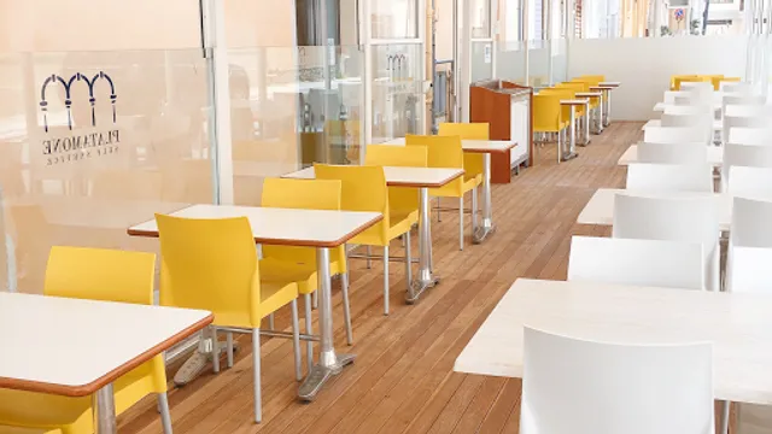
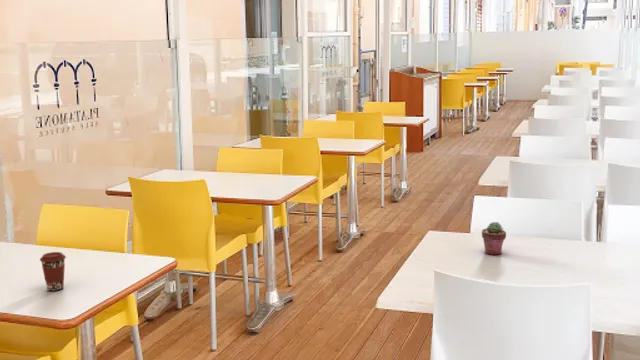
+ coffee cup (54, 271)
+ potted succulent (493, 237)
